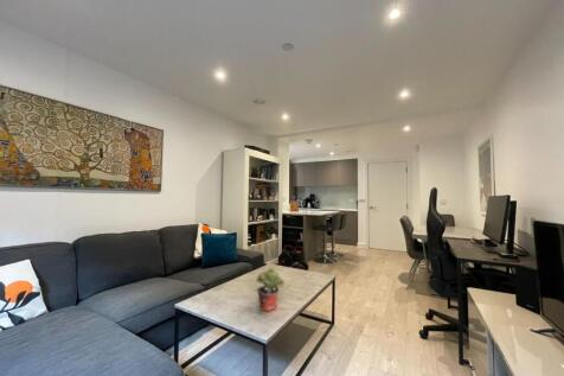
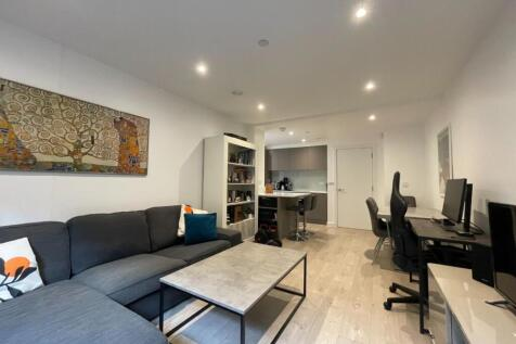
- potted plant (270, 287)
